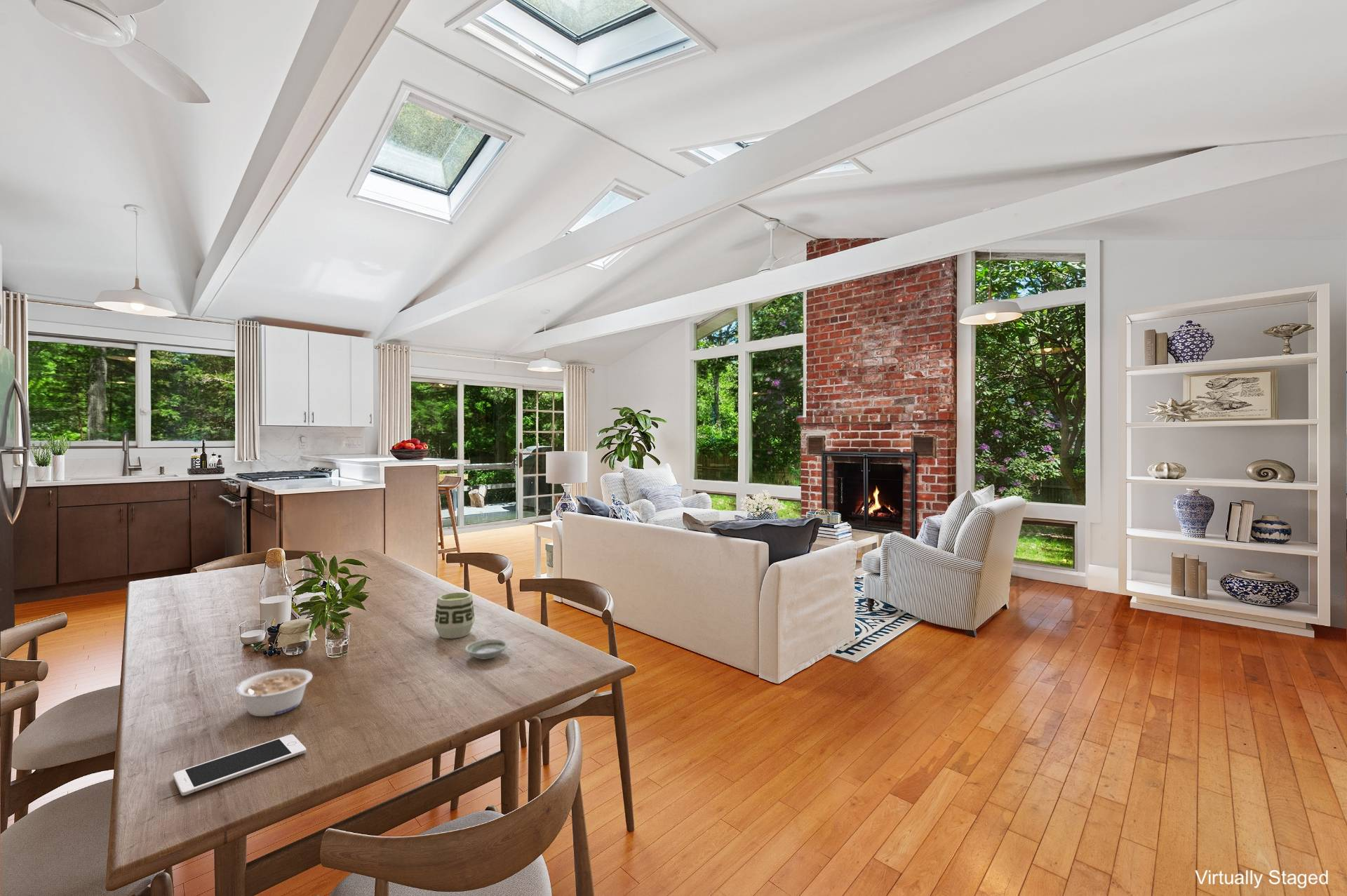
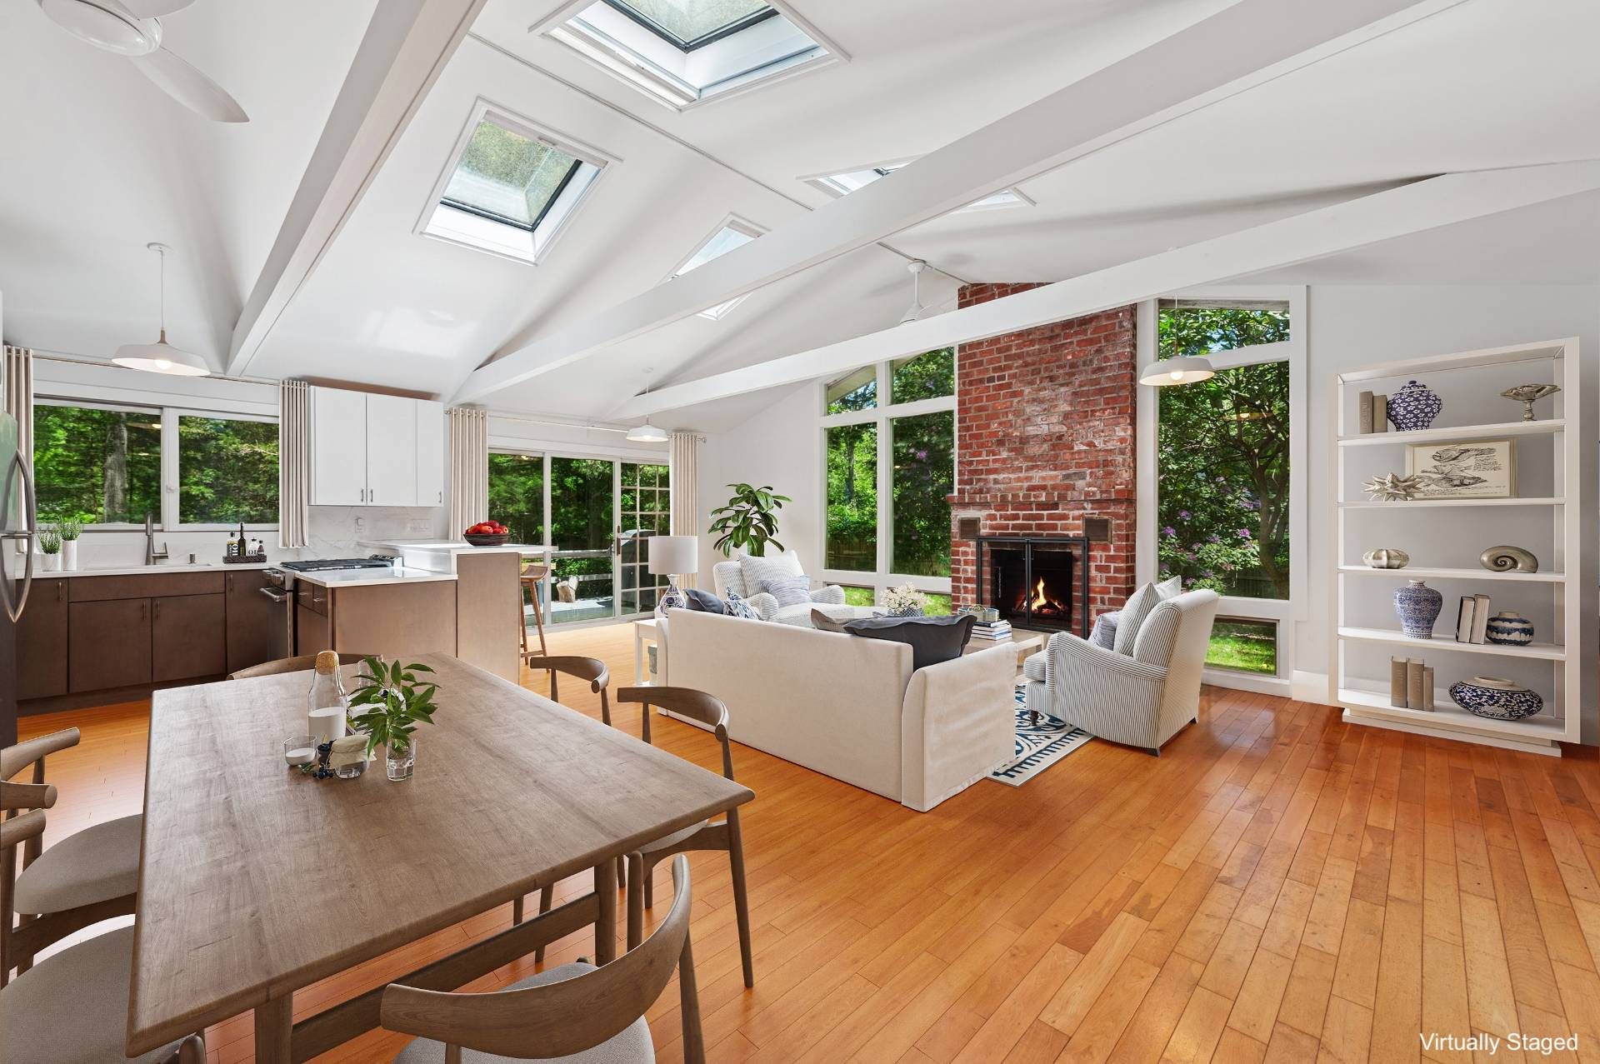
- cup (455, 615)
- cell phone (242, 762)
- saucer (486, 650)
- legume (276, 692)
